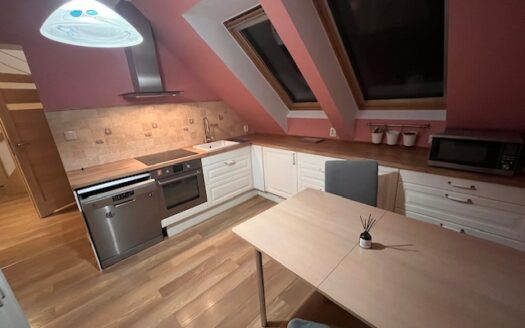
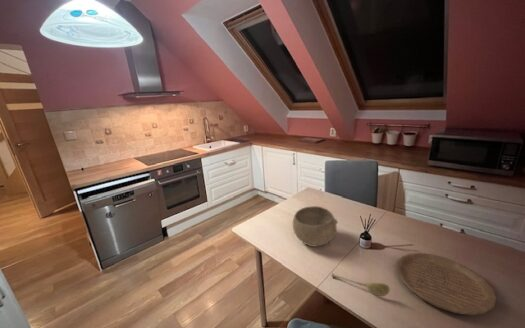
+ plate (440, 280)
+ soupspoon (357, 282)
+ bowl (314, 227)
